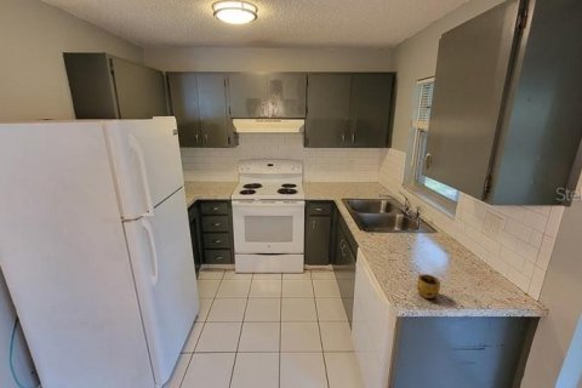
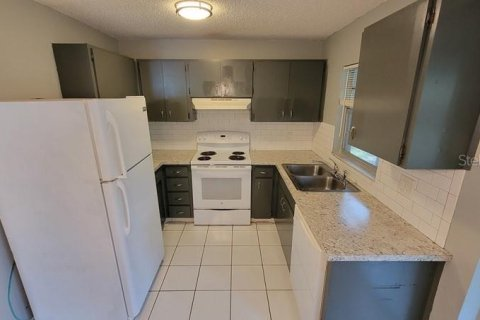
- mug (426, 285)
